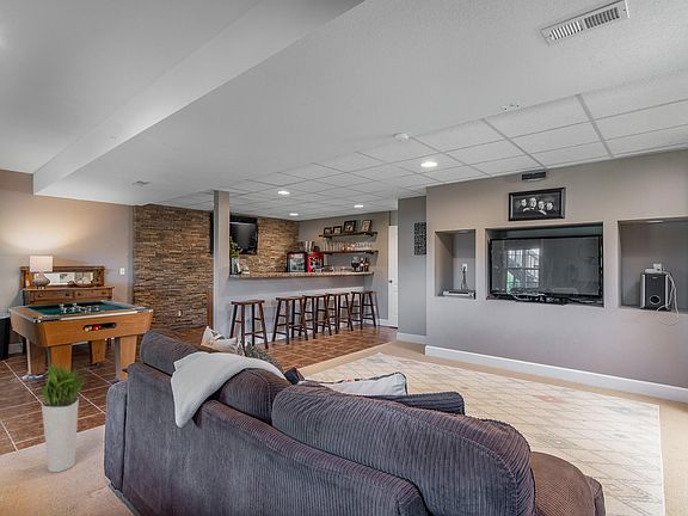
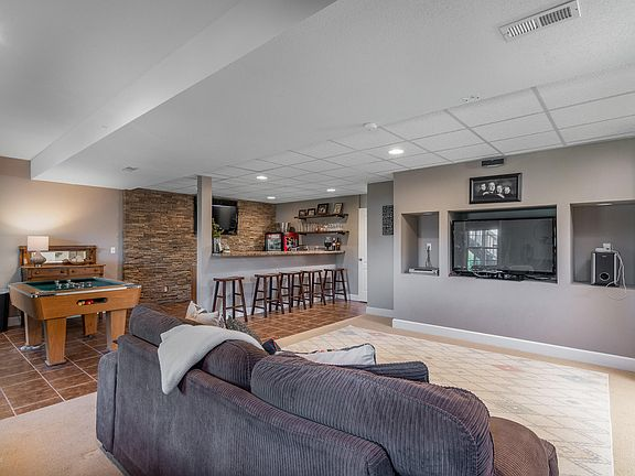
- planter (61, 414)
